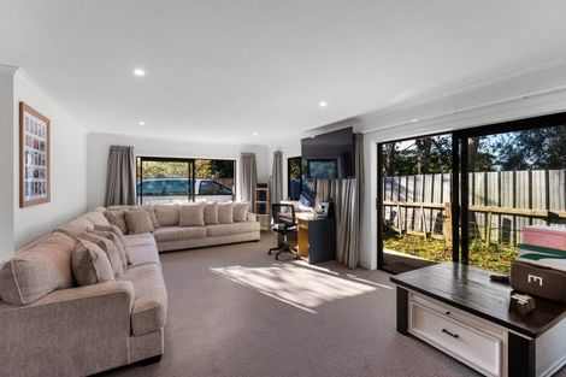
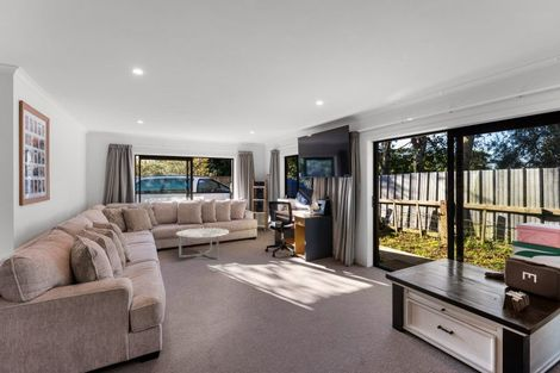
+ coffee table (199, 237)
